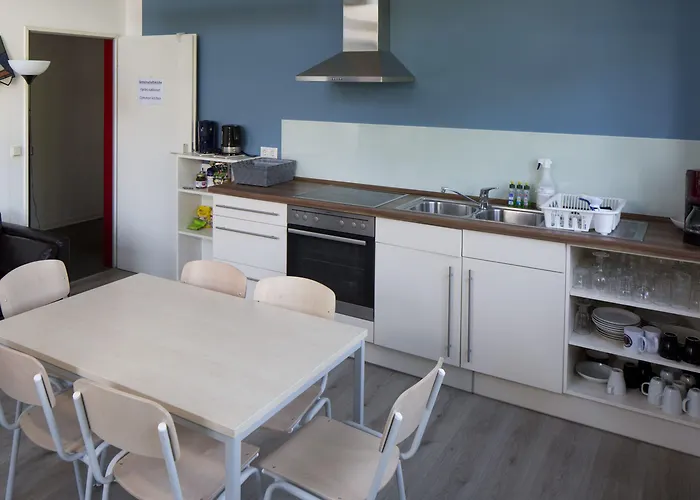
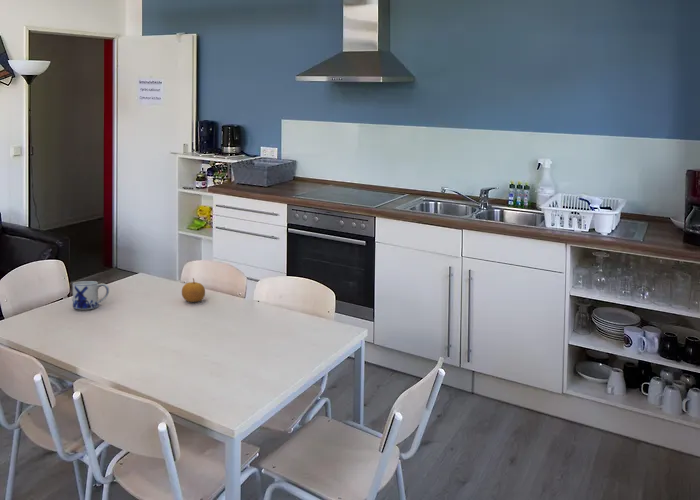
+ mug (89, 294)
+ fruit (193, 289)
